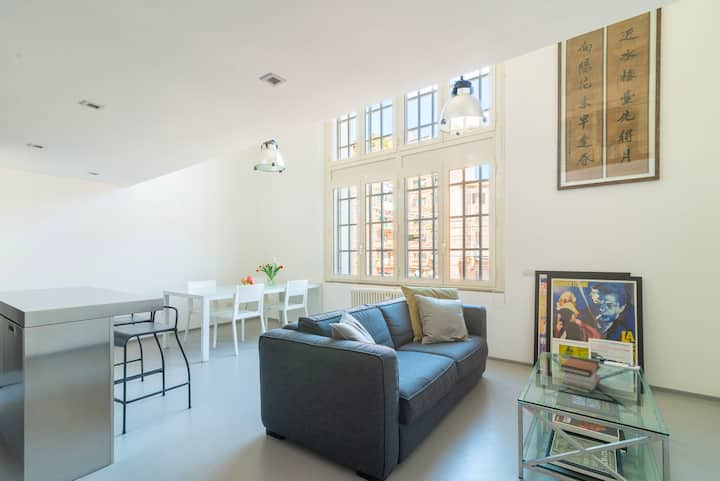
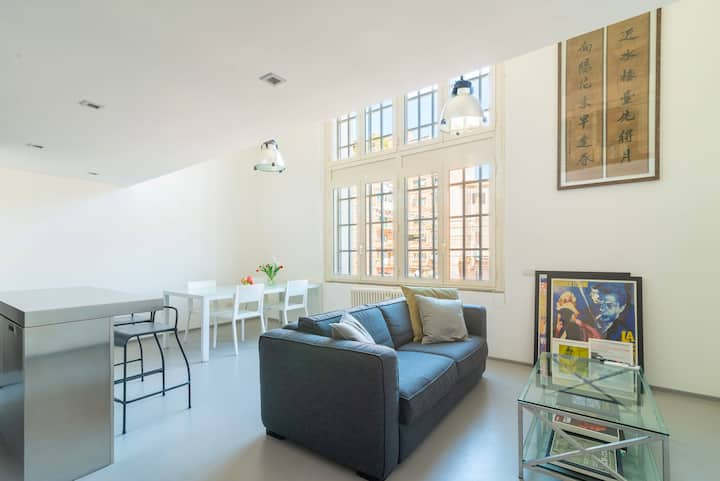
- book stack (580, 374)
